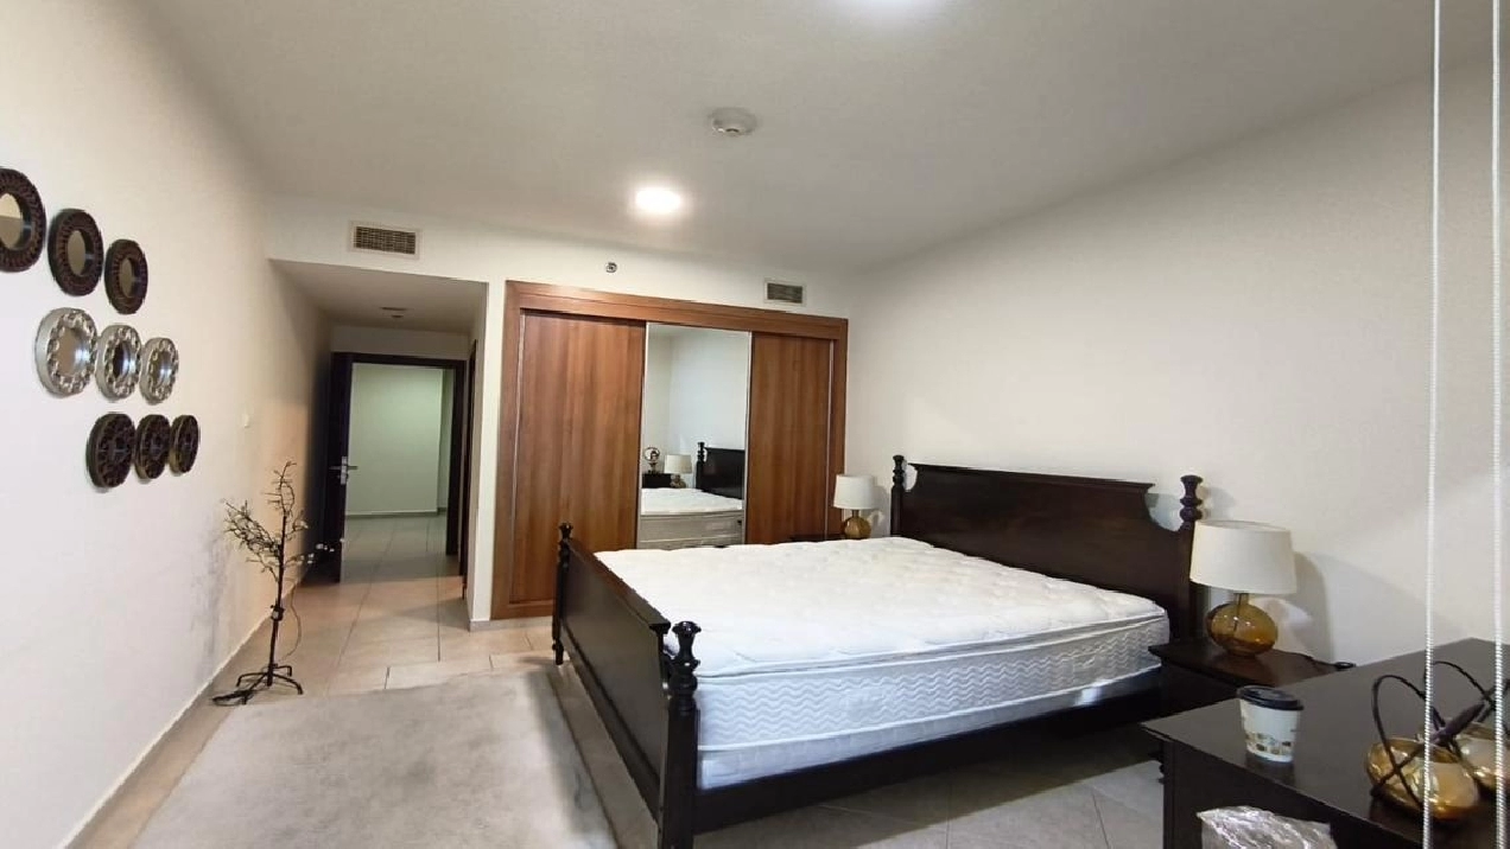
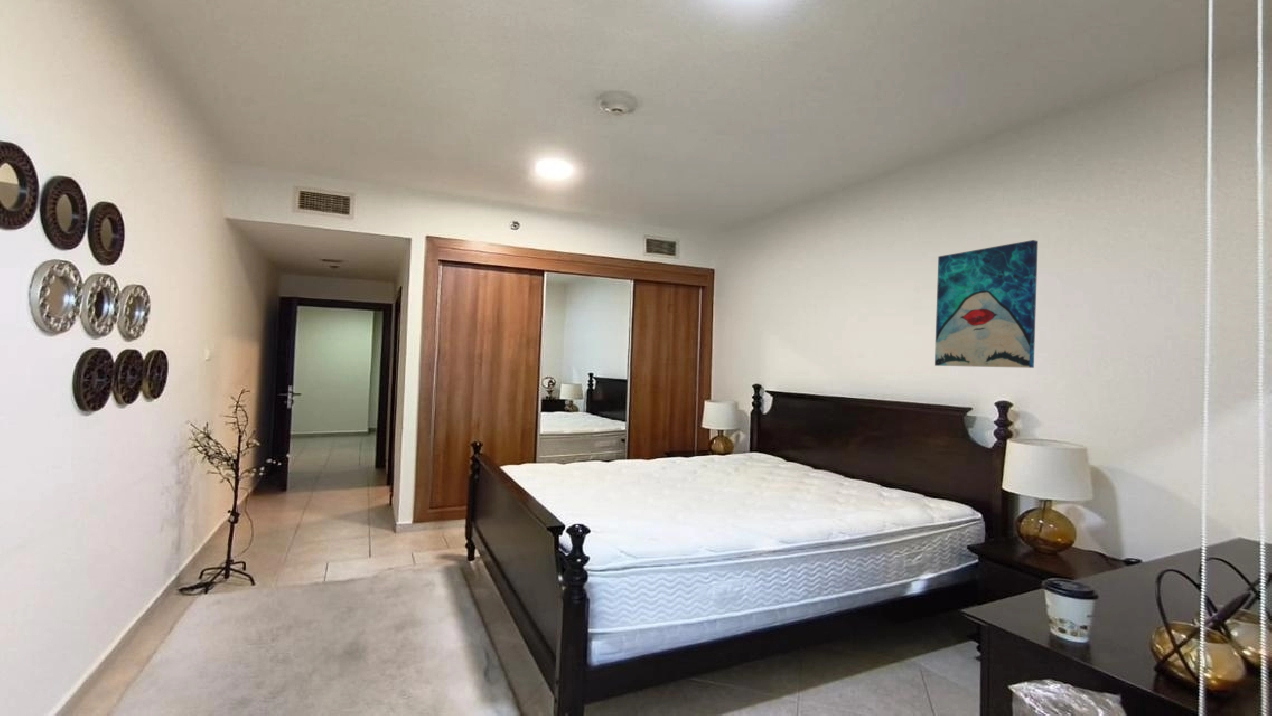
+ wall art (982, 307)
